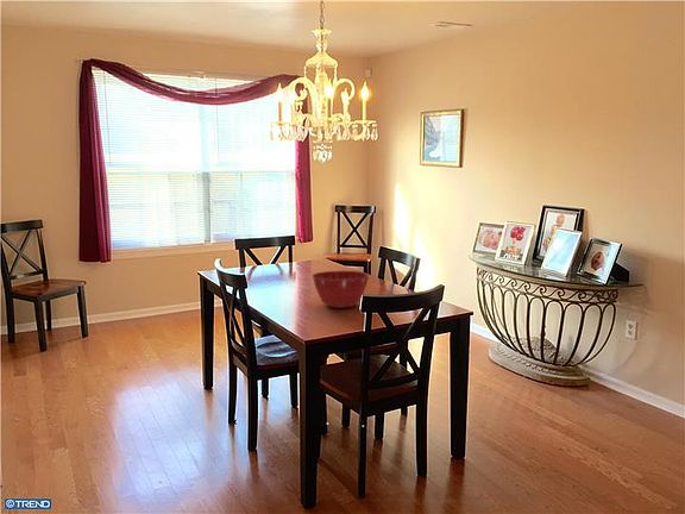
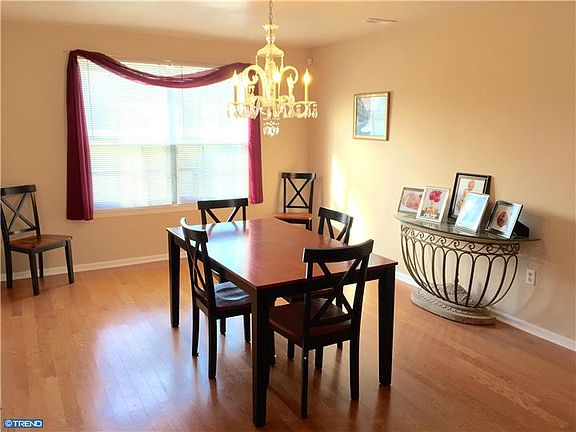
- mixing bowl (340, 289)
